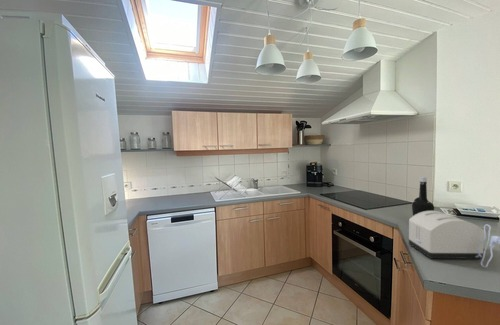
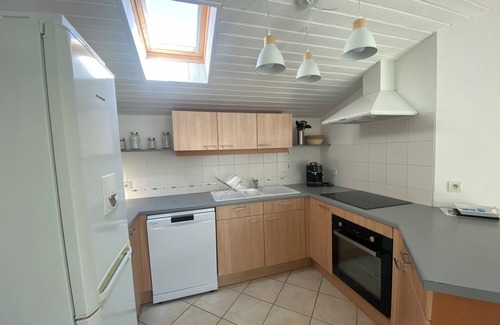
- bottle (422, 201)
- toaster (453, 238)
